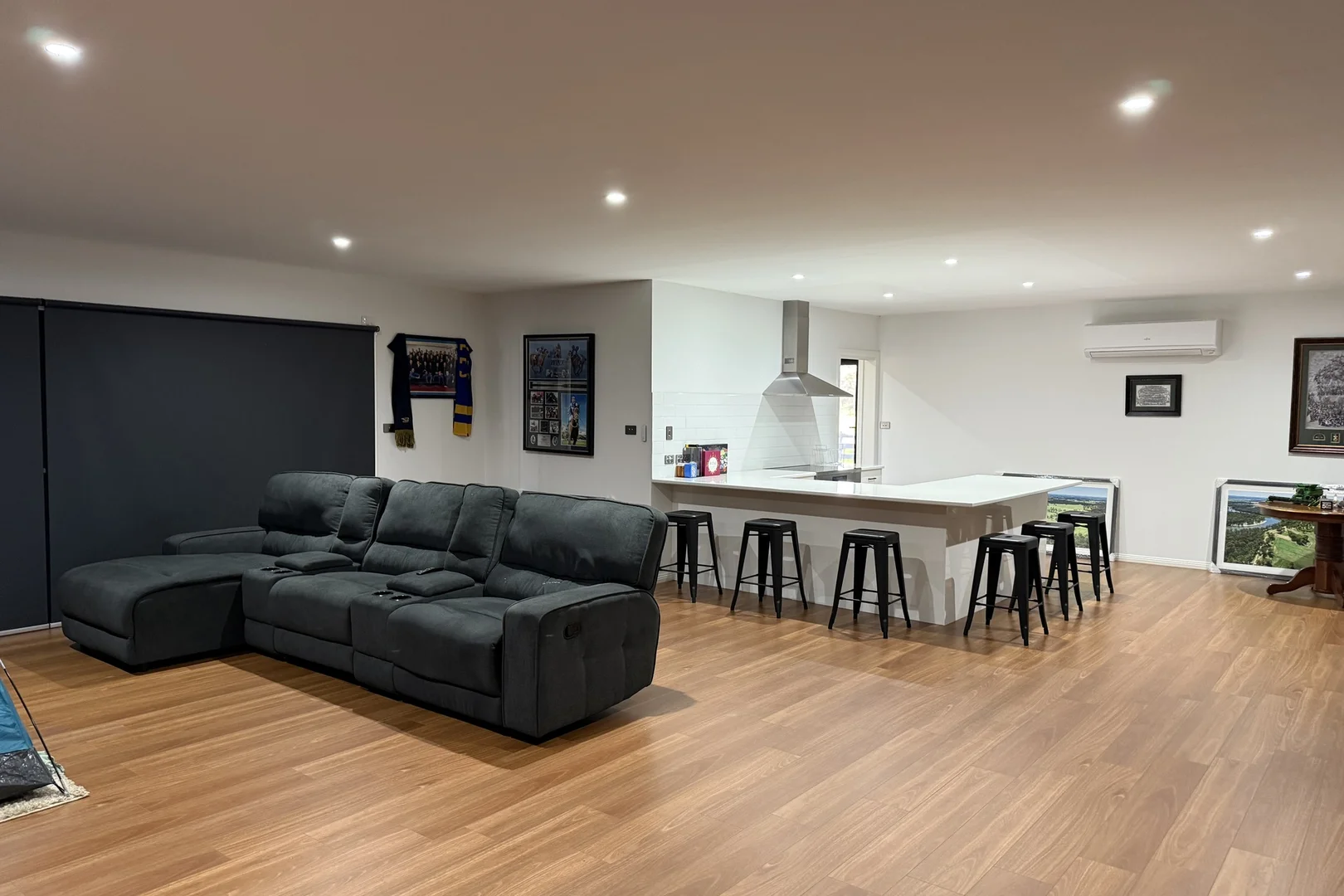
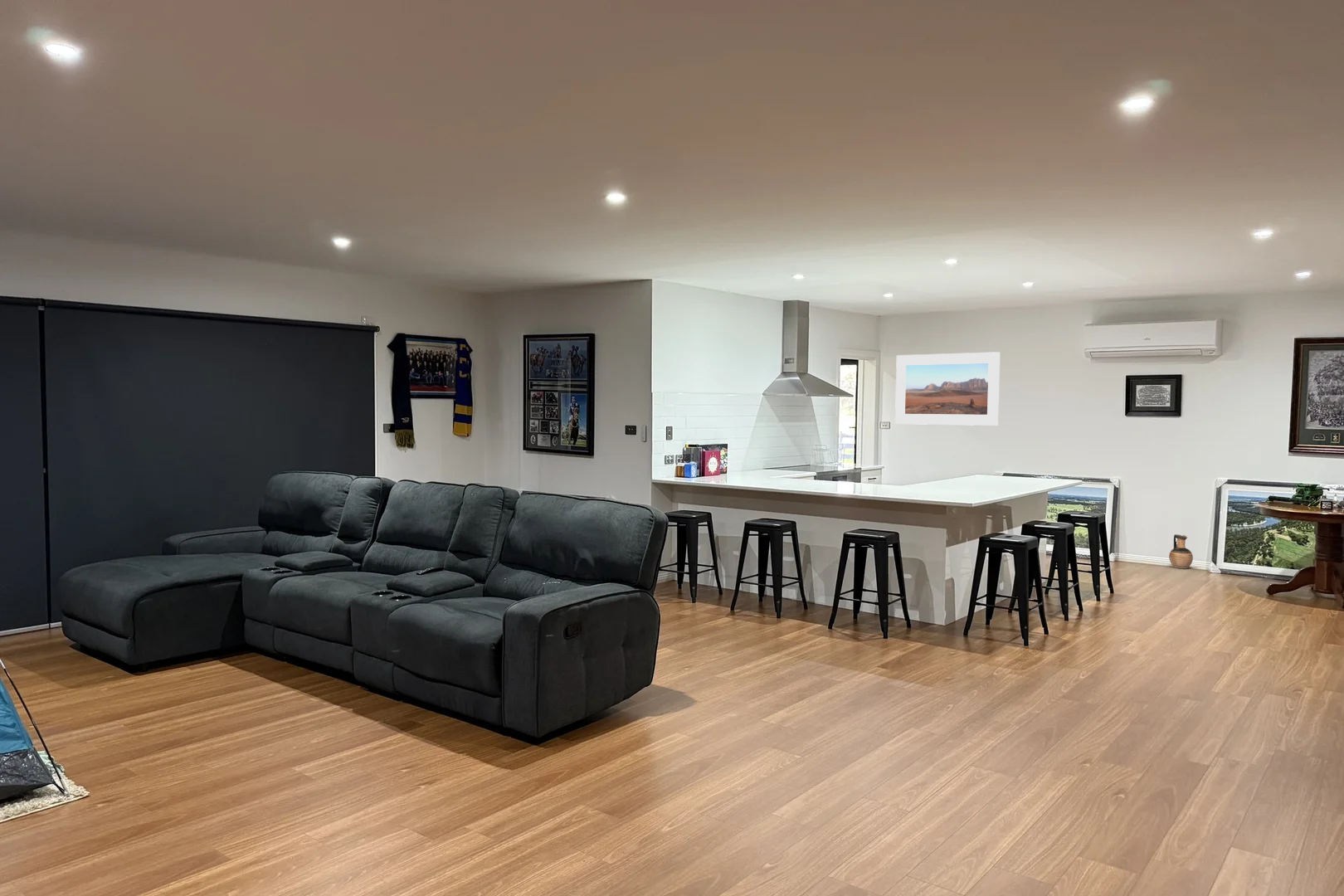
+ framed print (945, 389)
+ ceramic jug (1181, 551)
